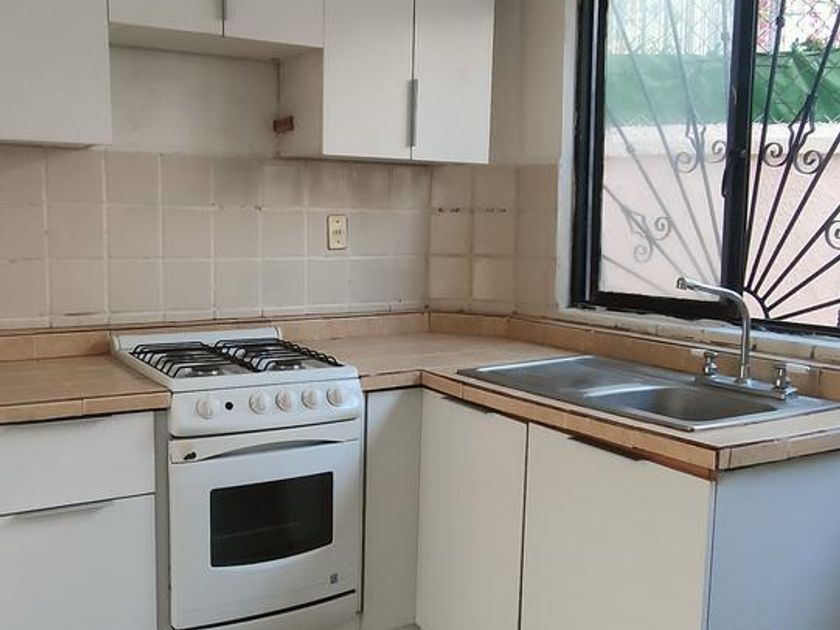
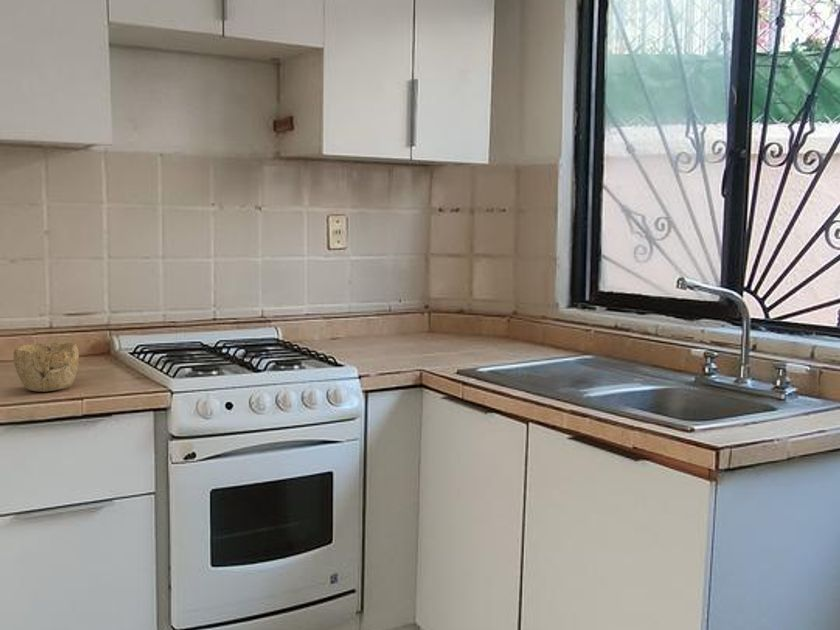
+ bowl (46, 366)
